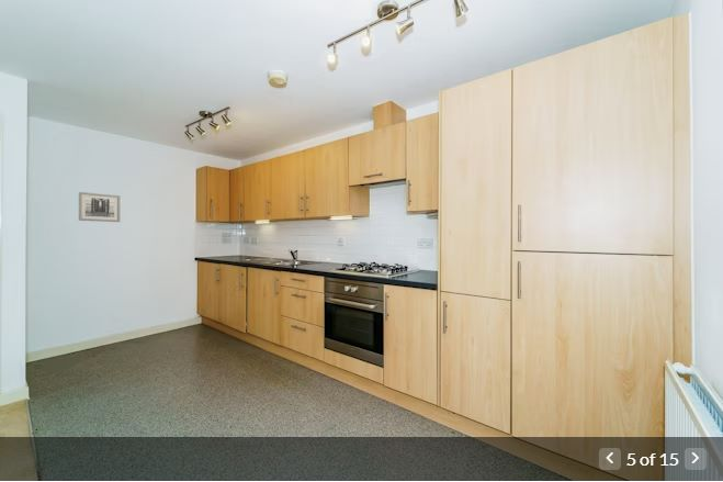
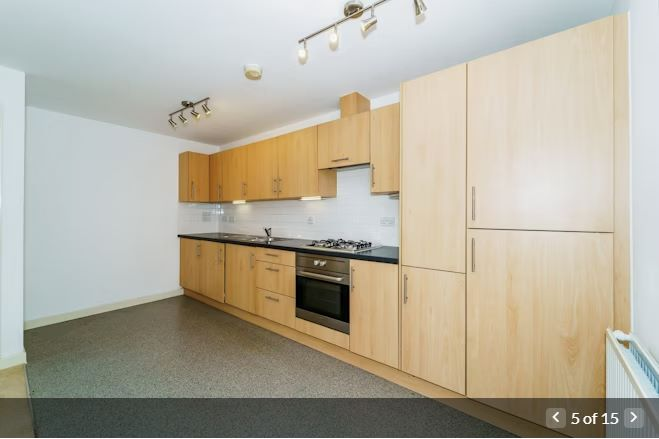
- wall art (100, 208)
